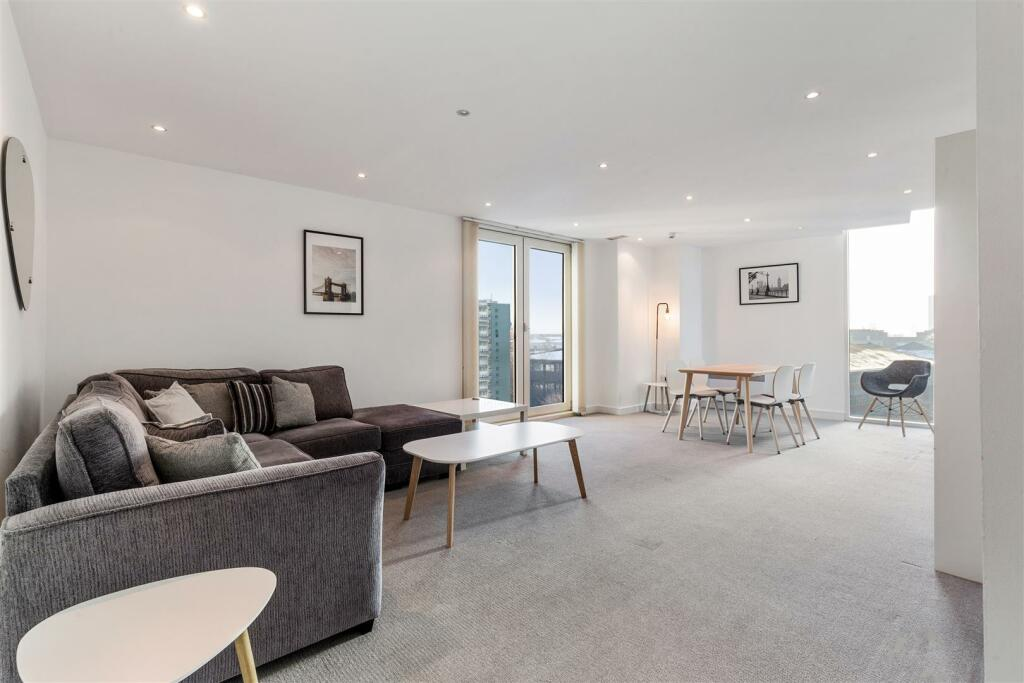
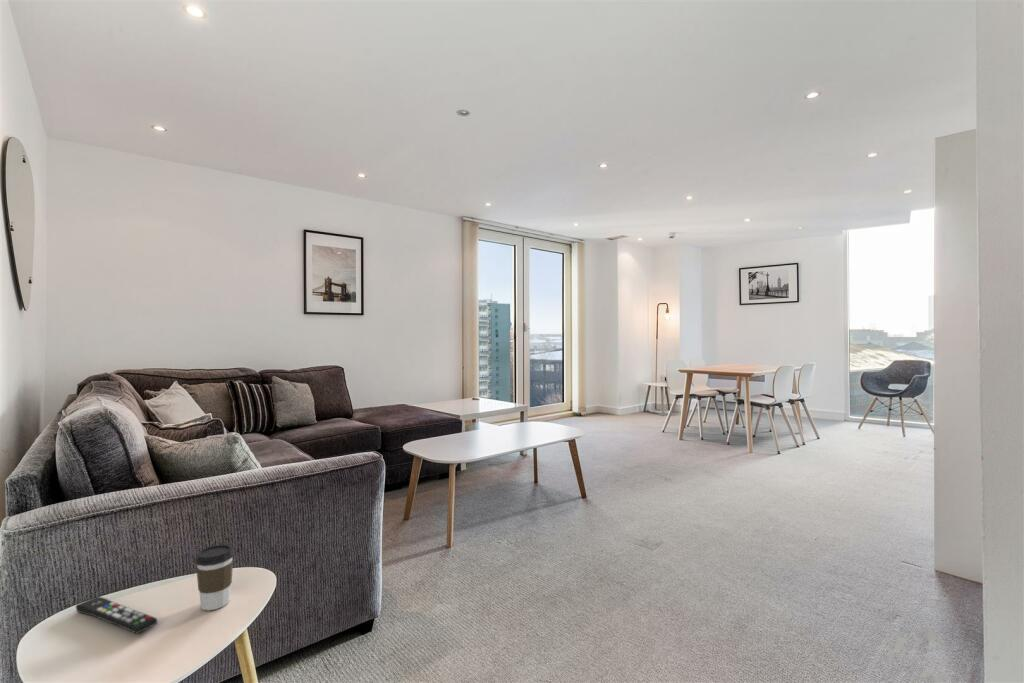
+ remote control (115, 614)
+ coffee cup (215, 577)
